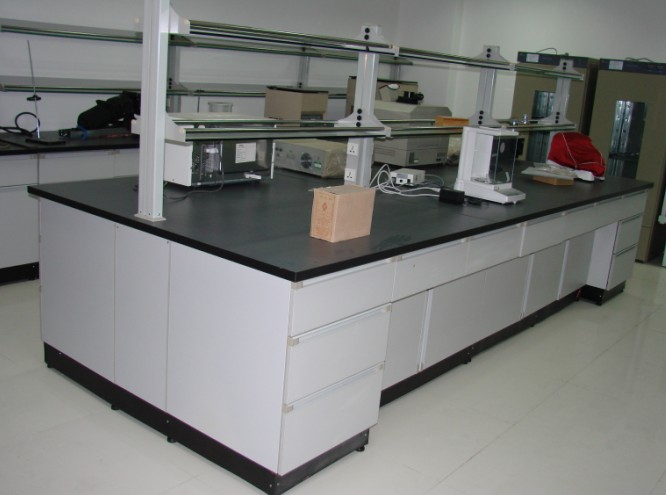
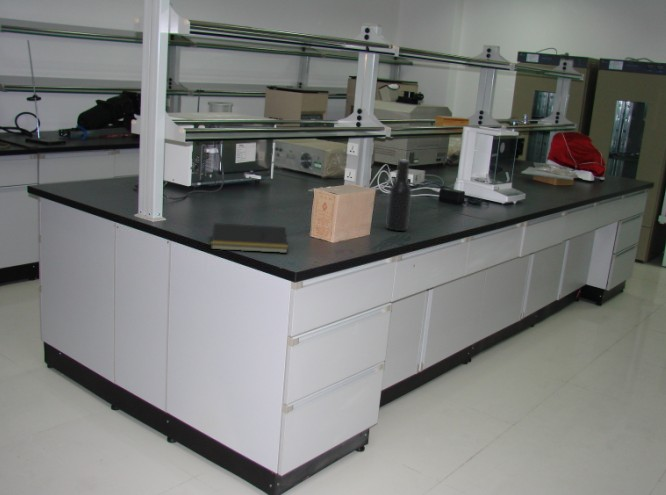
+ beer bottle (400, 194)
+ notepad (249, 237)
